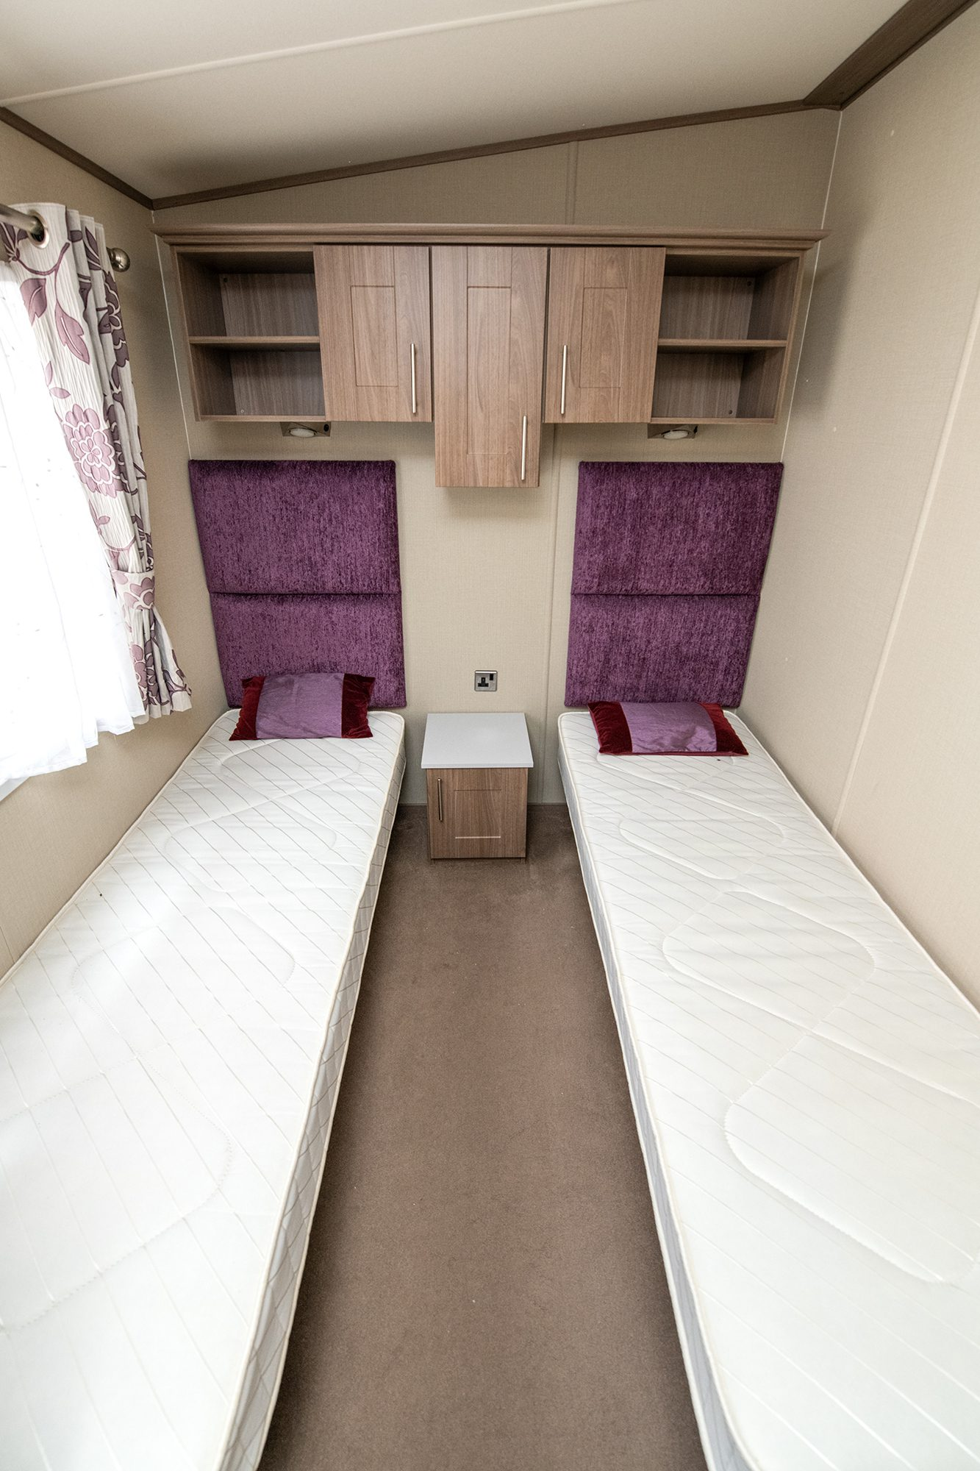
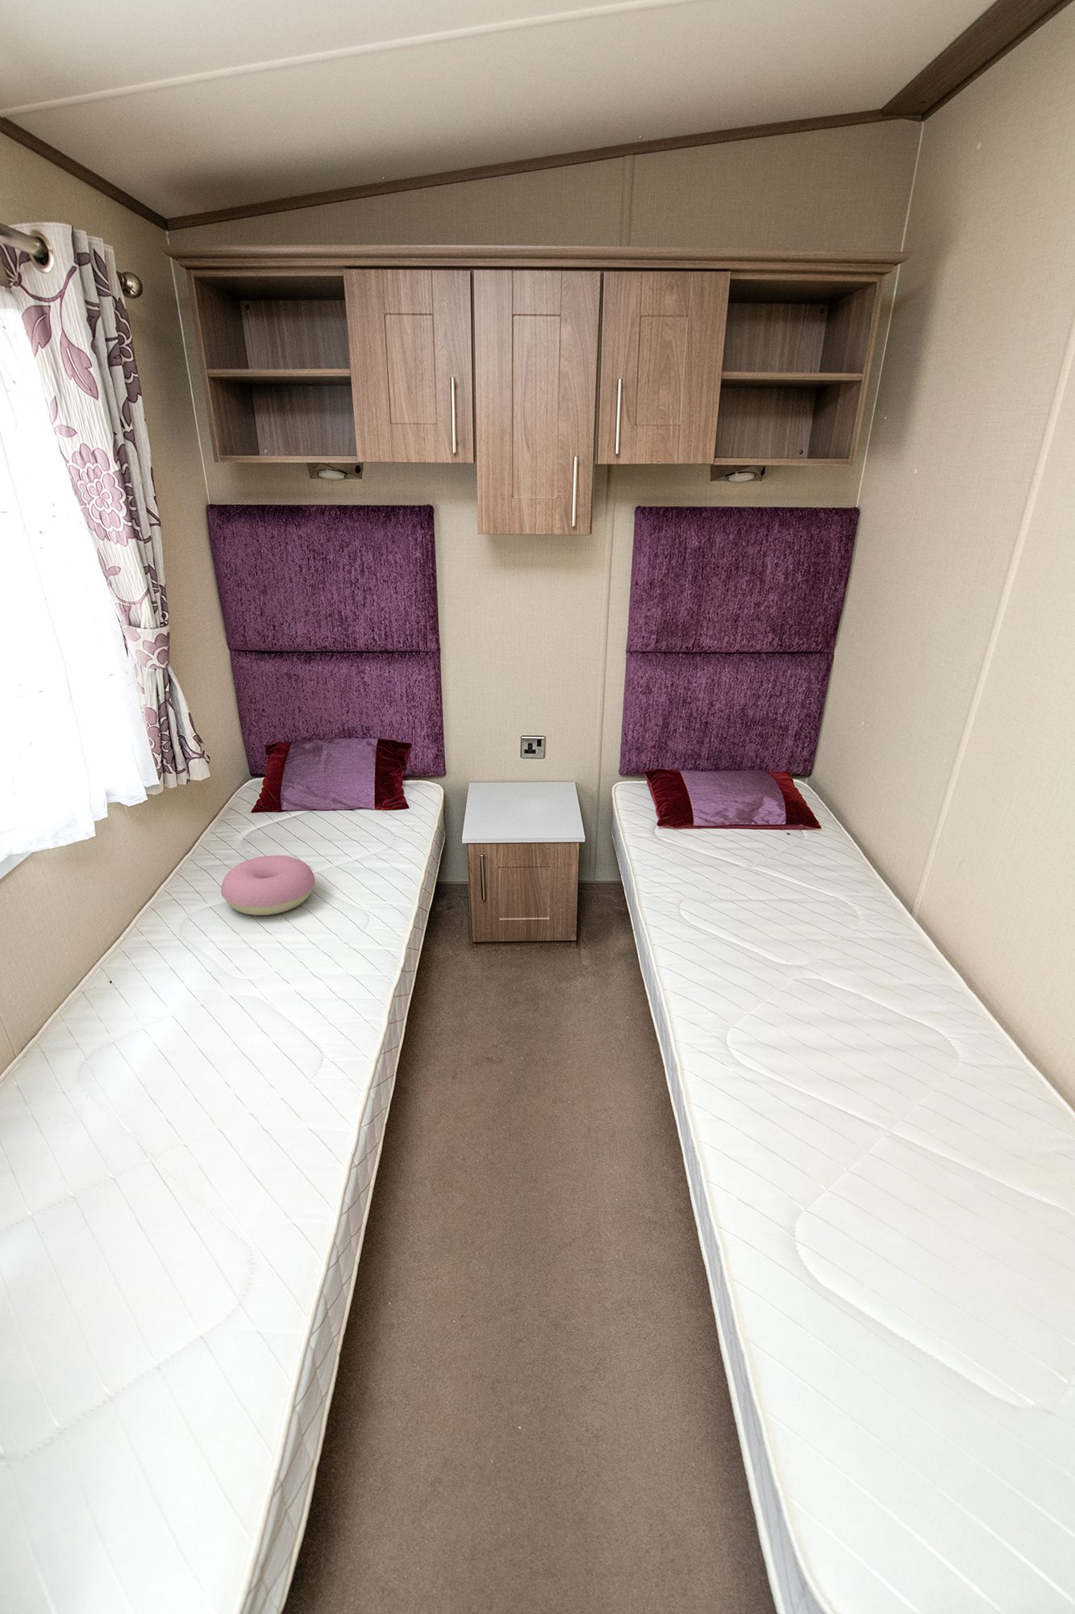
+ cushion (269, 883)
